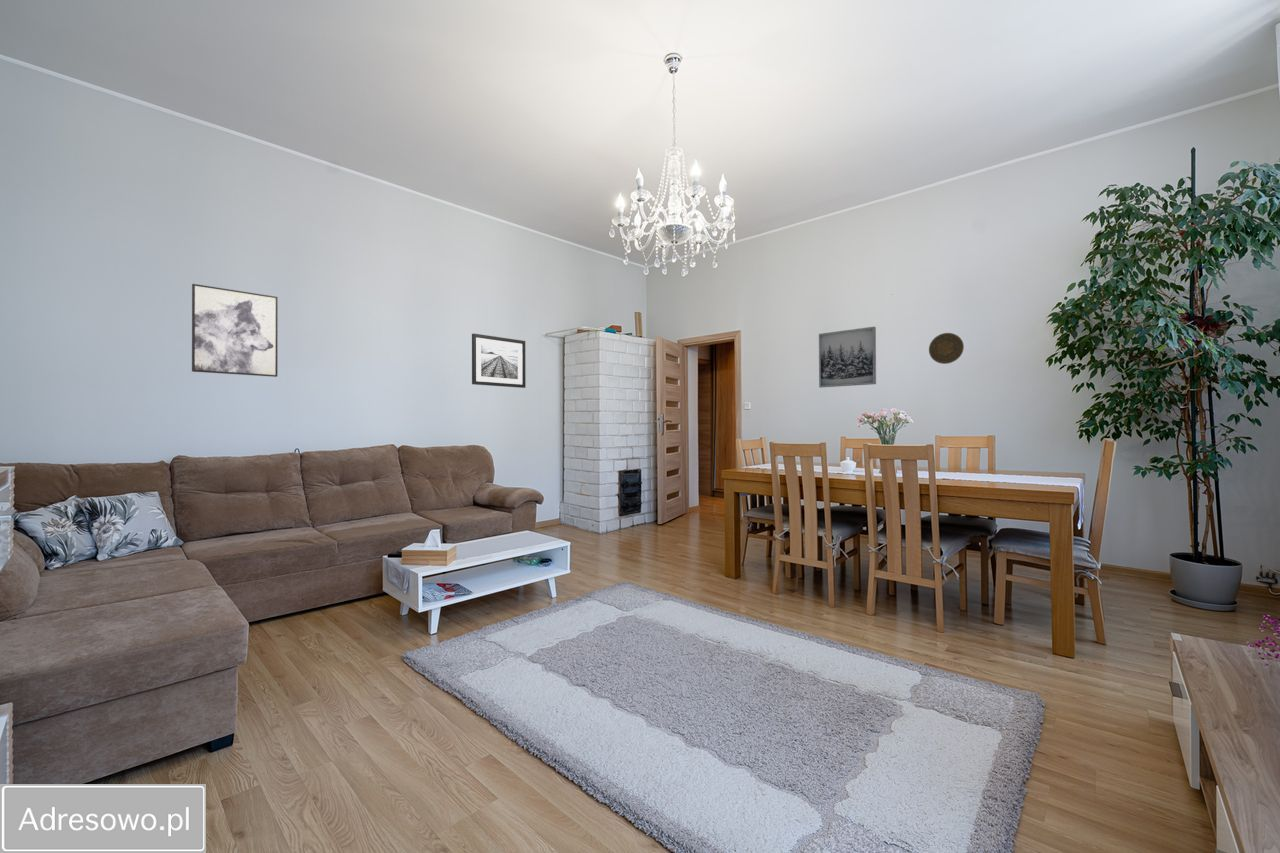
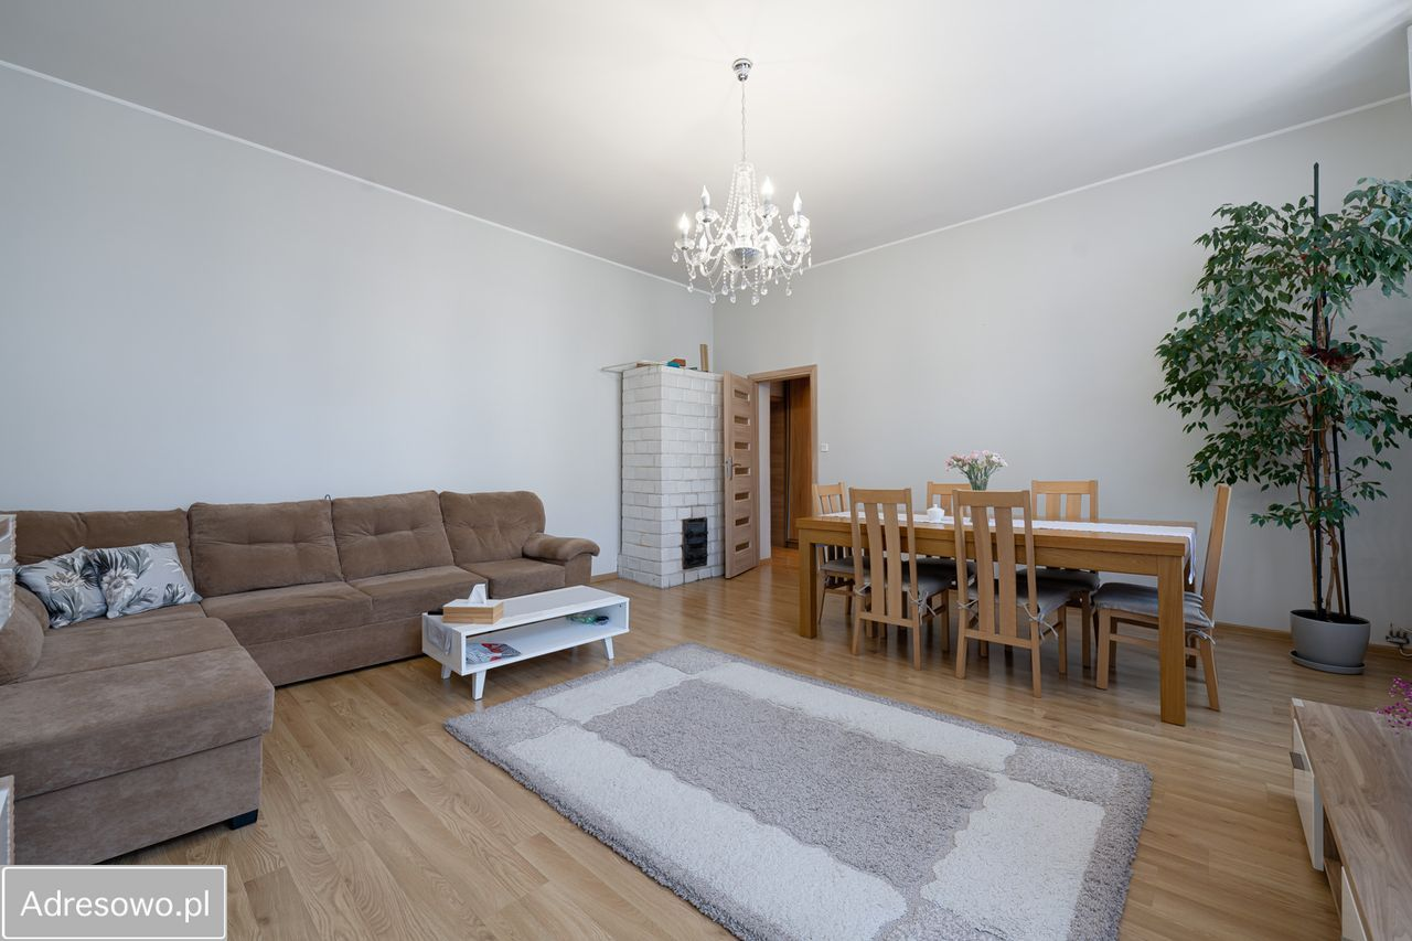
- wall art (236, 332)
- decorative plate (945, 348)
- wall art (846, 358)
- wall art (499, 361)
